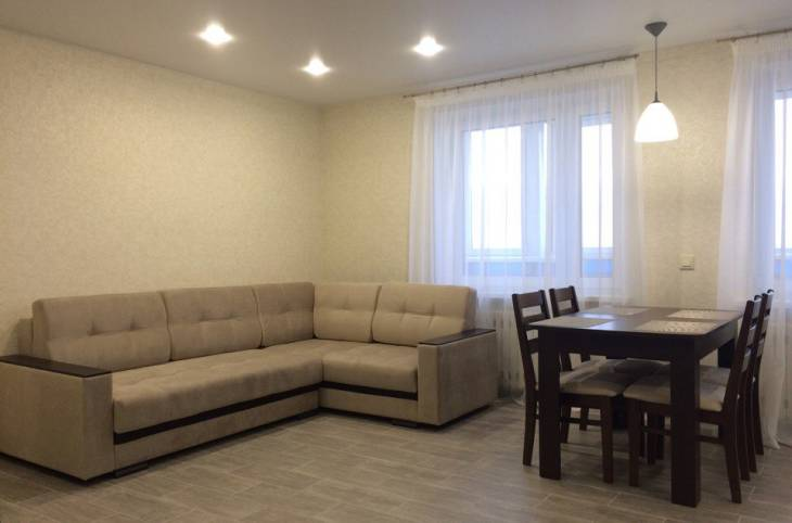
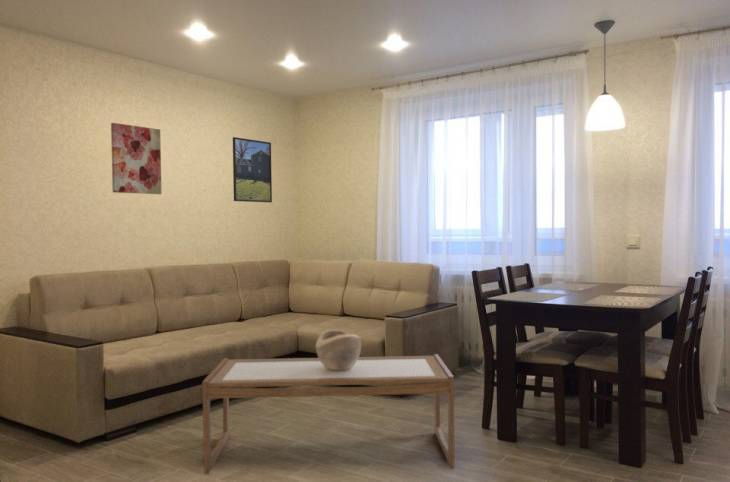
+ wall art (137, 159)
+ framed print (252, 170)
+ decorative bowl (338, 347)
+ coffee table (330, 395)
